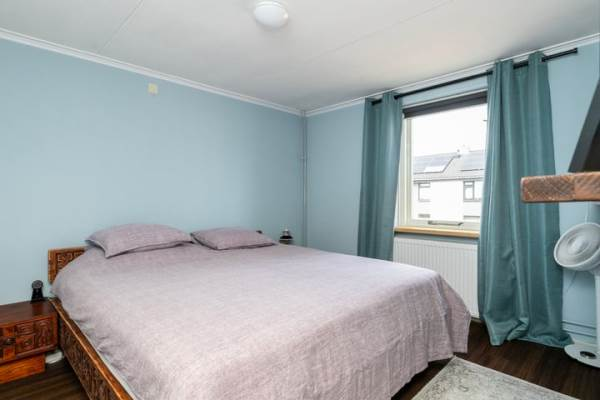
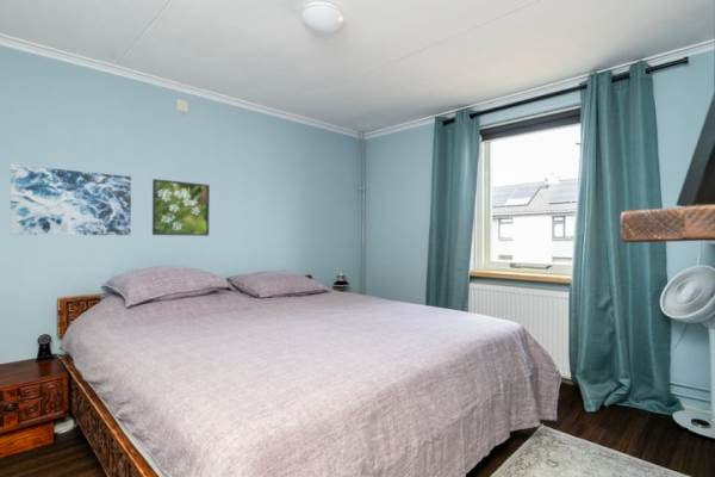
+ wall art (75, 203)
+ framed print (181, 209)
